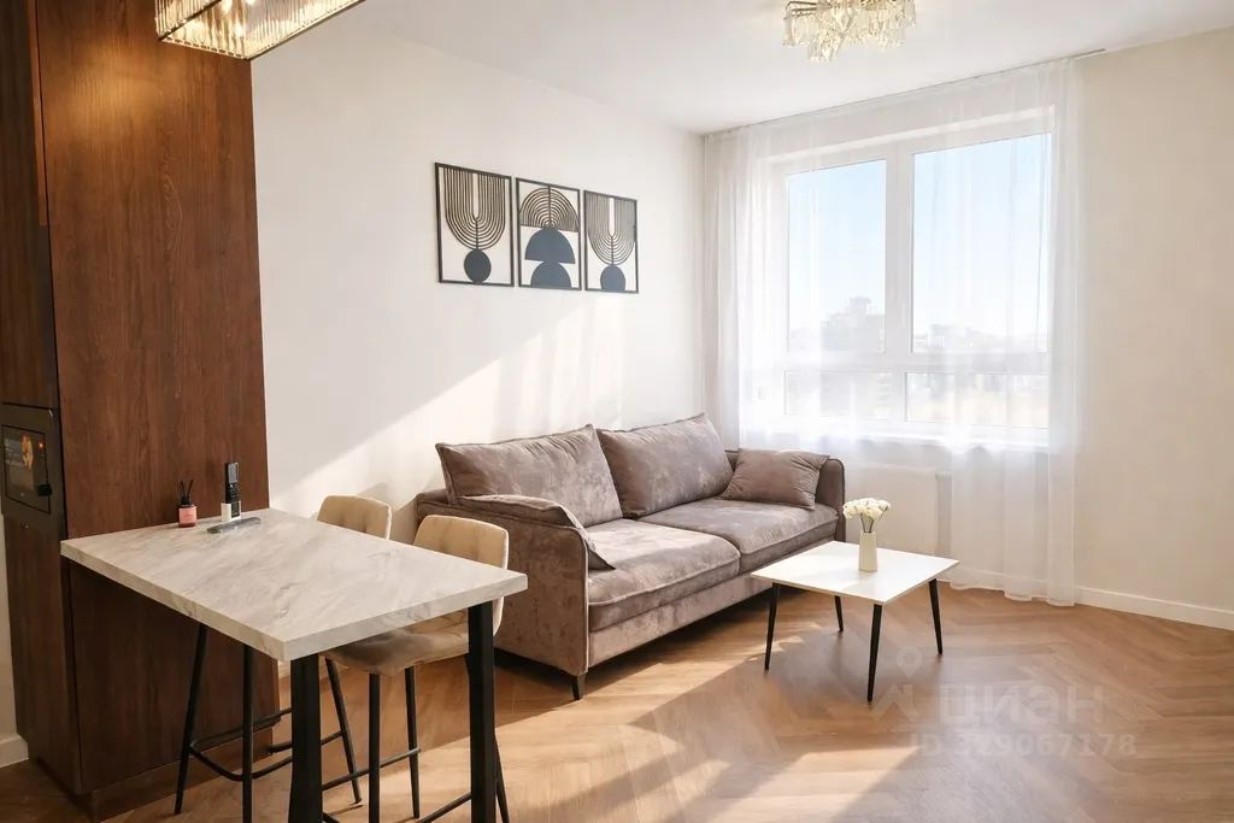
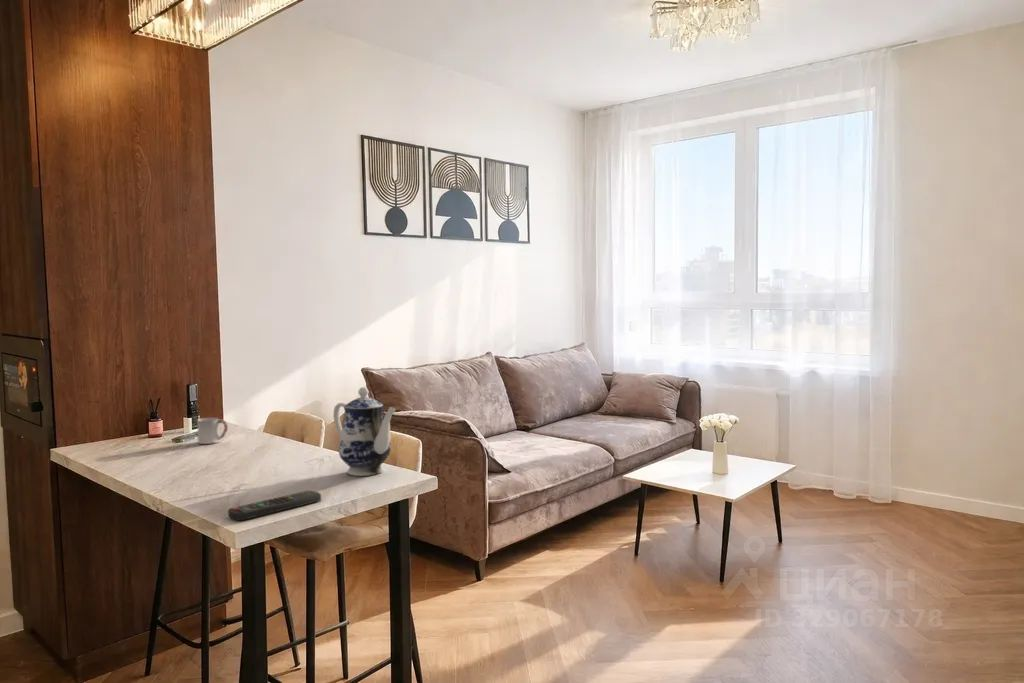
+ remote control (276, 504)
+ cup (213, 430)
+ teapot (364, 429)
